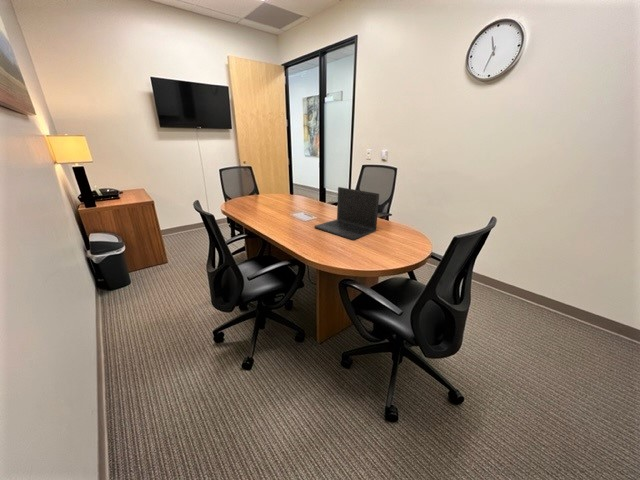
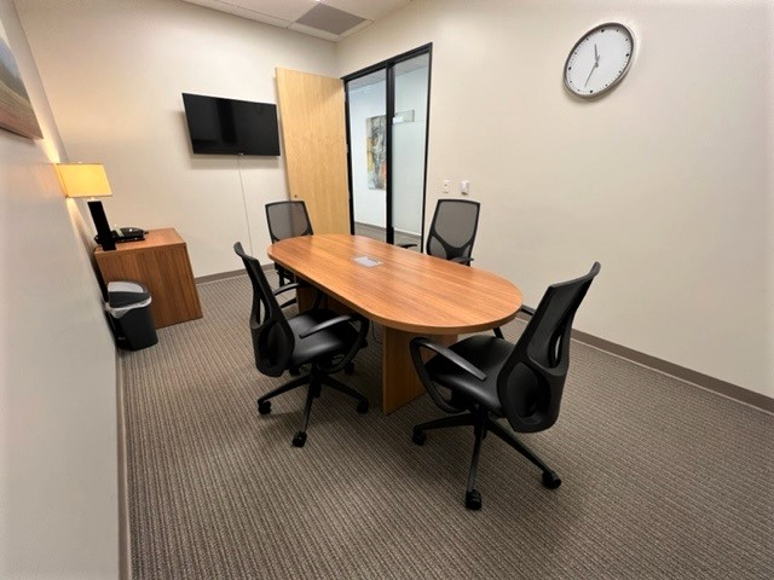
- laptop (345, 211)
